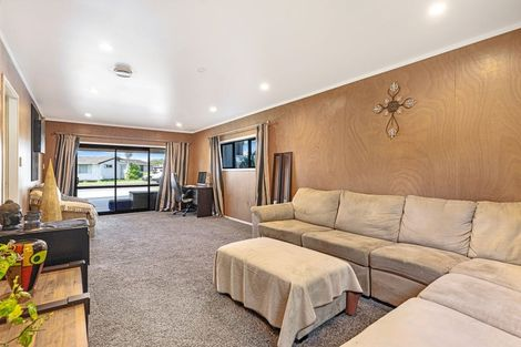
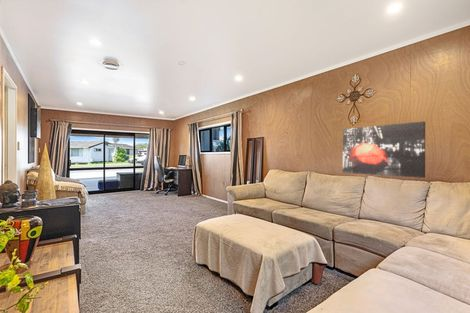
+ wall art (379, 150)
